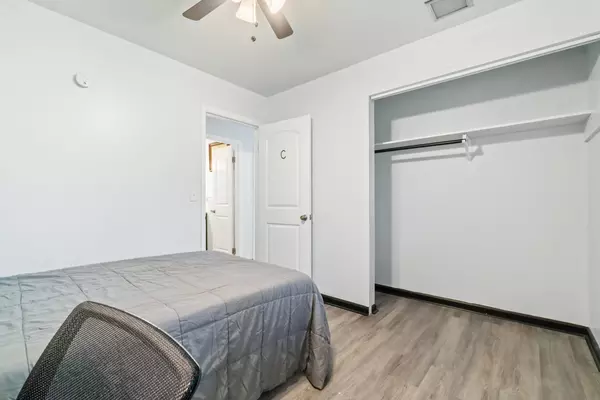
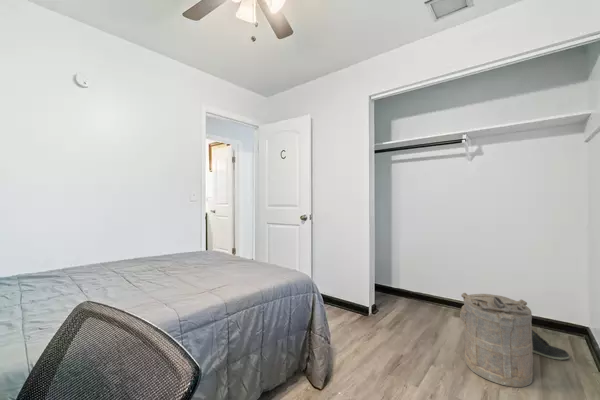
+ laundry hamper (493, 331)
+ sneaker (542, 343)
